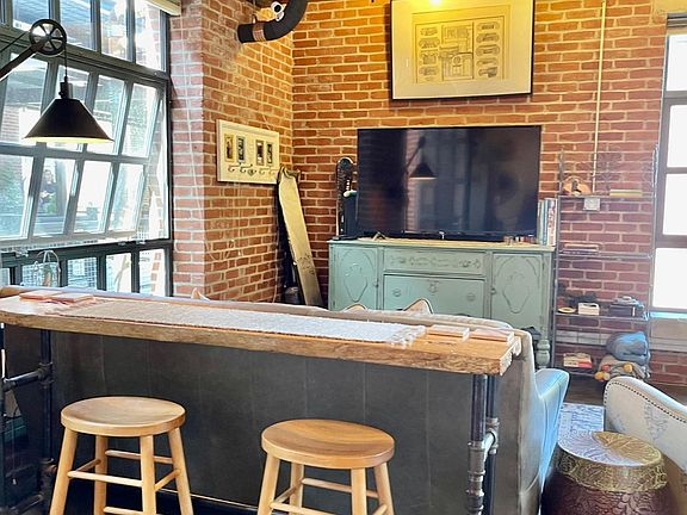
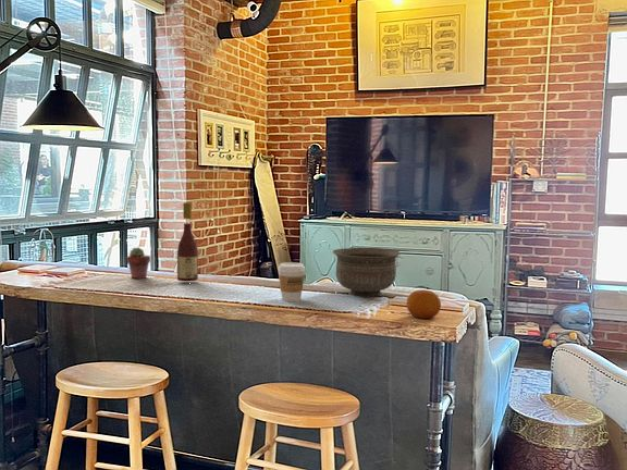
+ coffee cup (291, 281)
+ potted succulent (138, 262)
+ wine bottle (187, 242)
+ bowl (365, 272)
+ fruit (422, 304)
